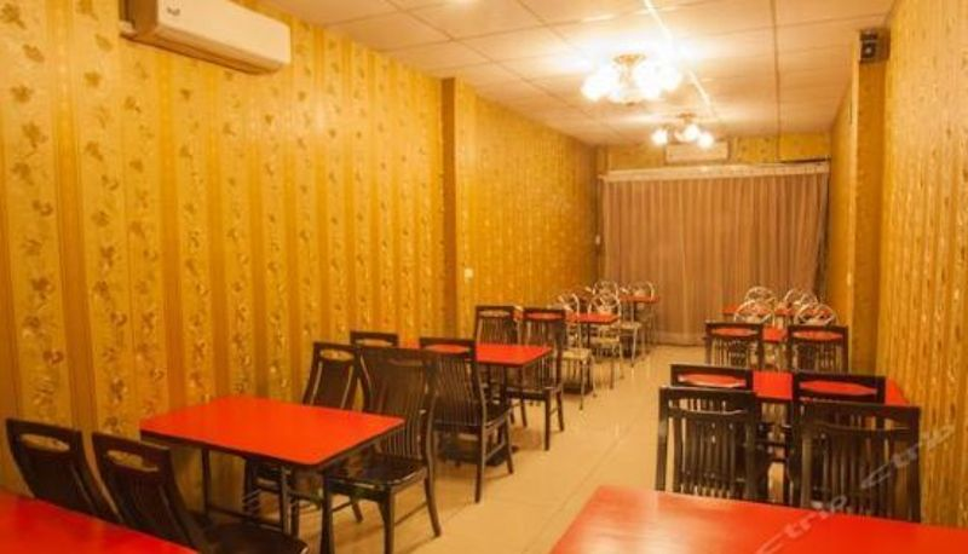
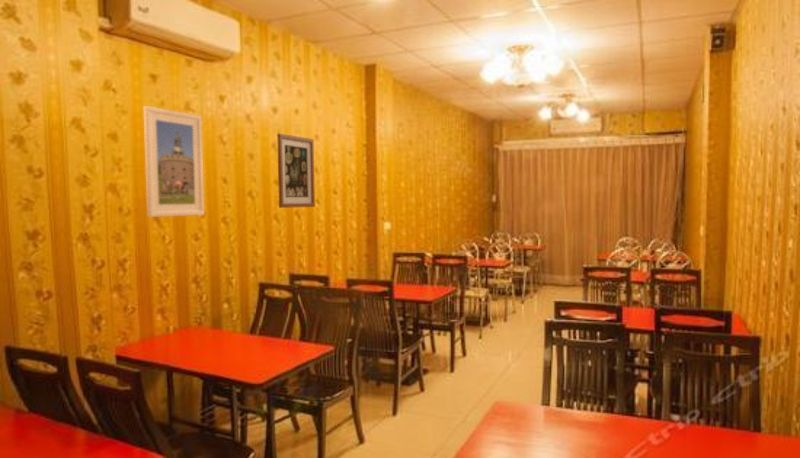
+ wall art (297, 172)
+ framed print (175, 163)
